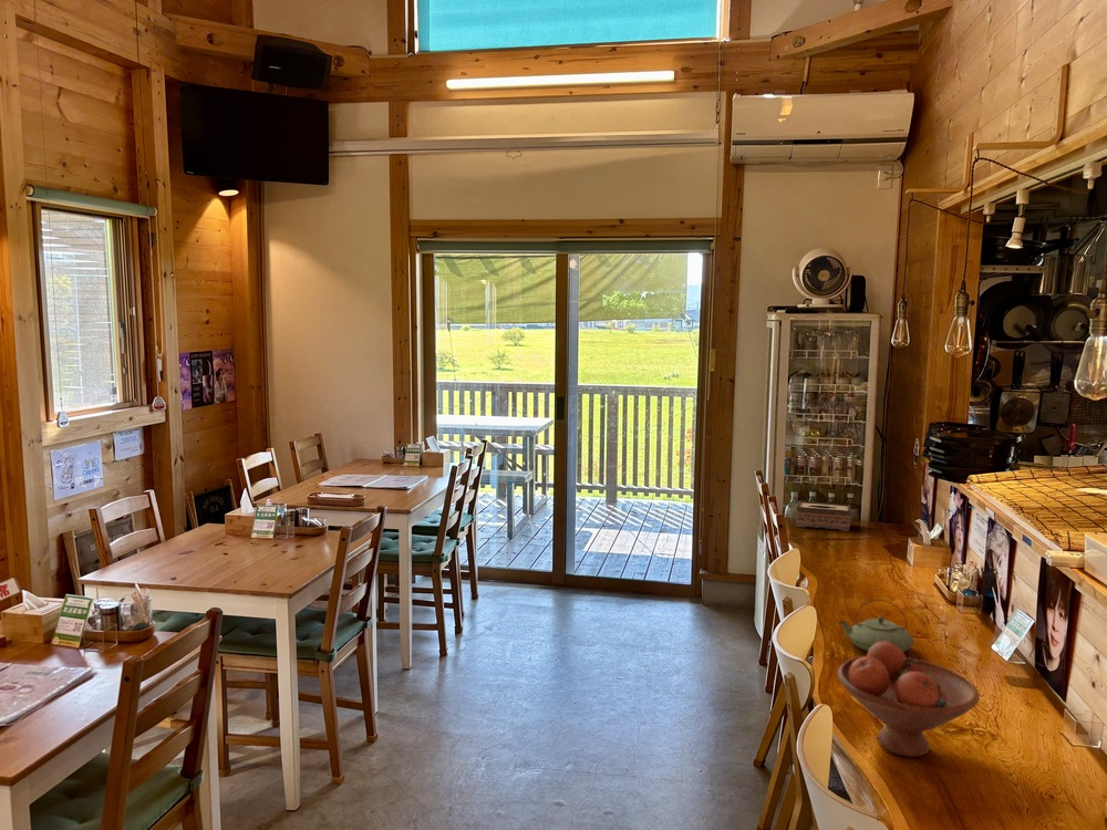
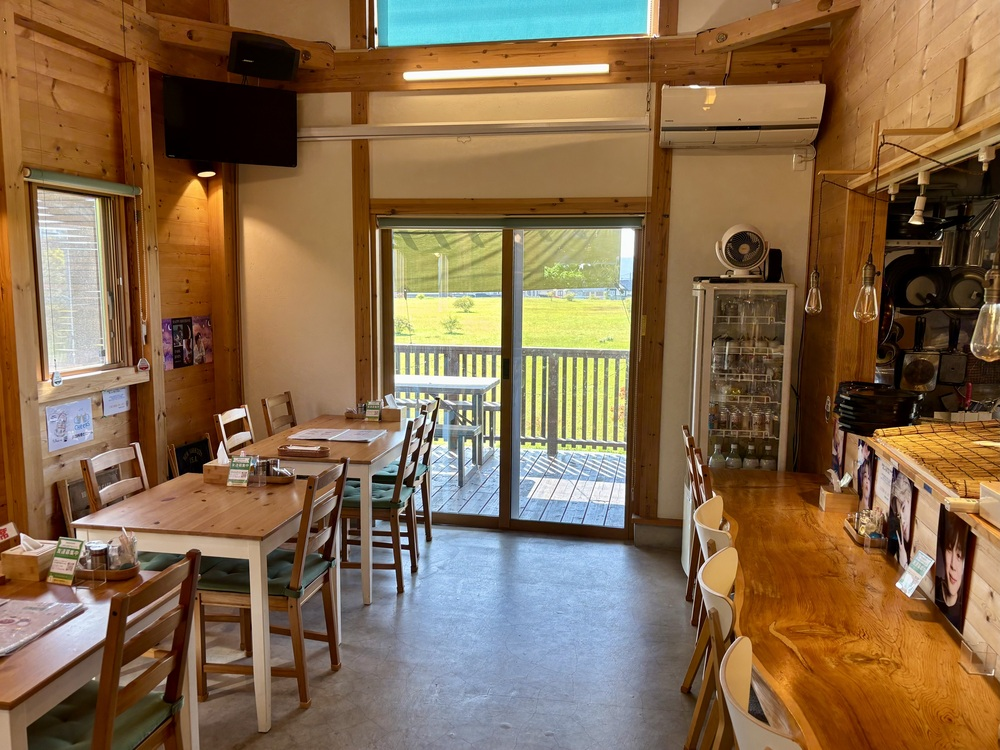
- fruit bowl (904, 699)
- teapot (876, 623)
- tissue box (823, 516)
